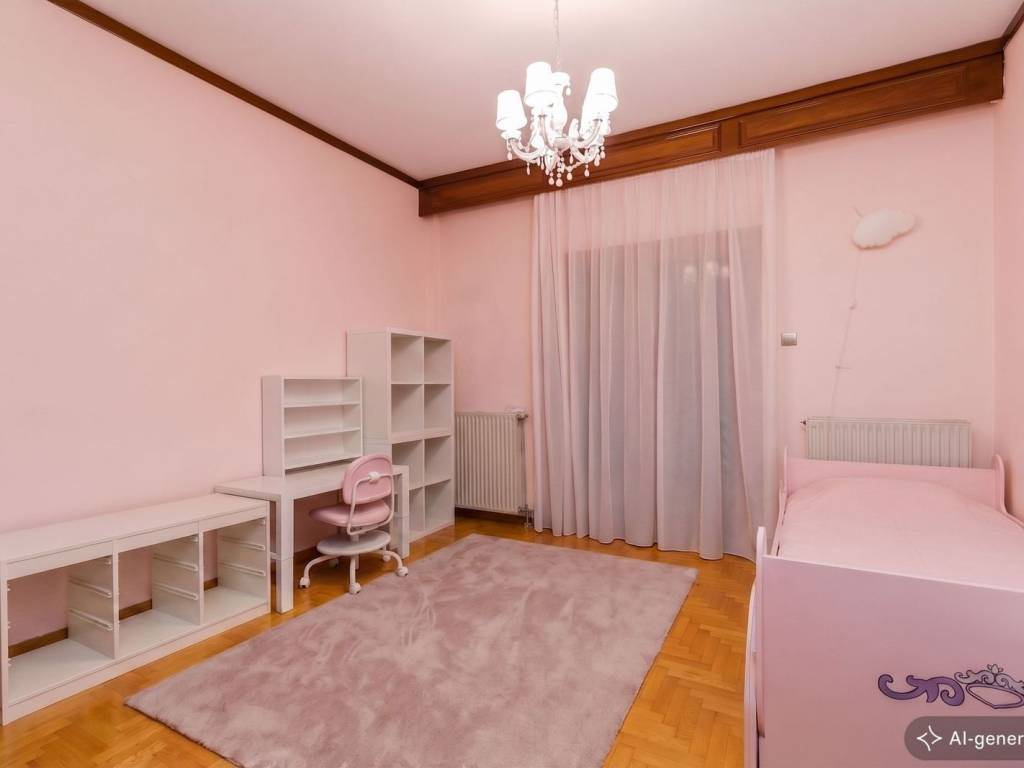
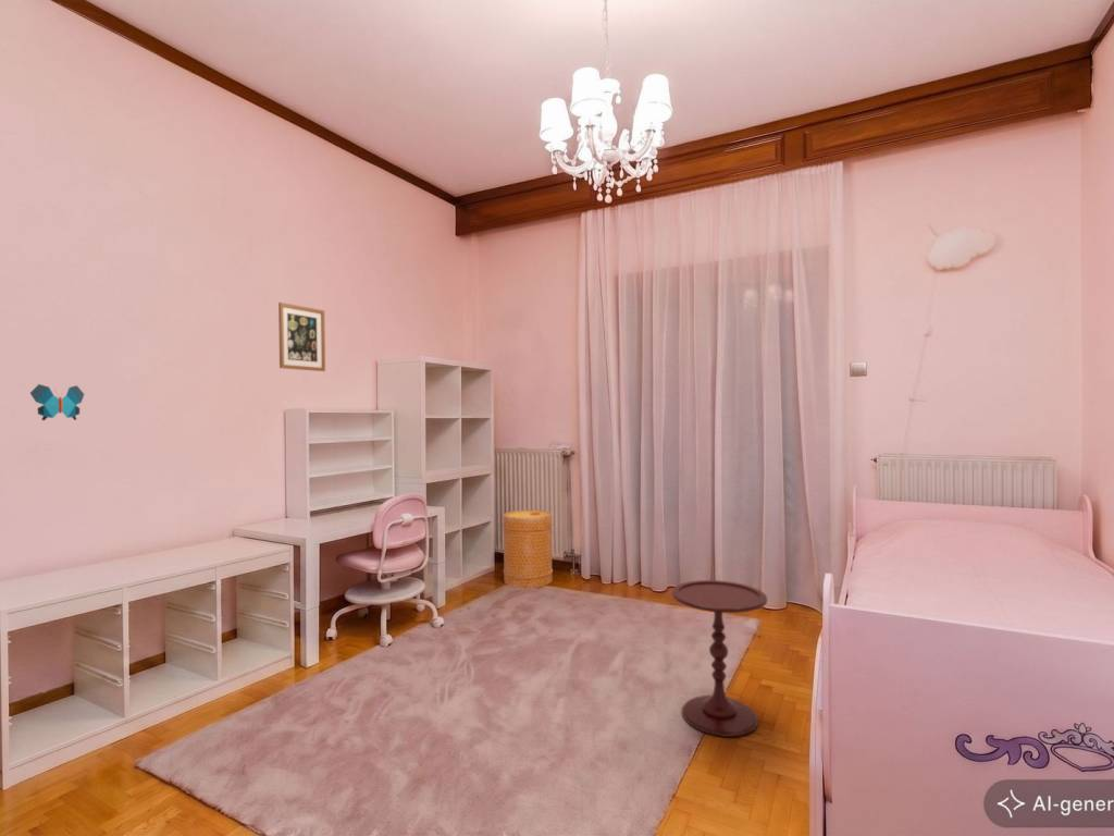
+ wall art (302, 337)
+ decorative butterfly (59, 402)
+ basket (528, 546)
+ side table (718, 654)
